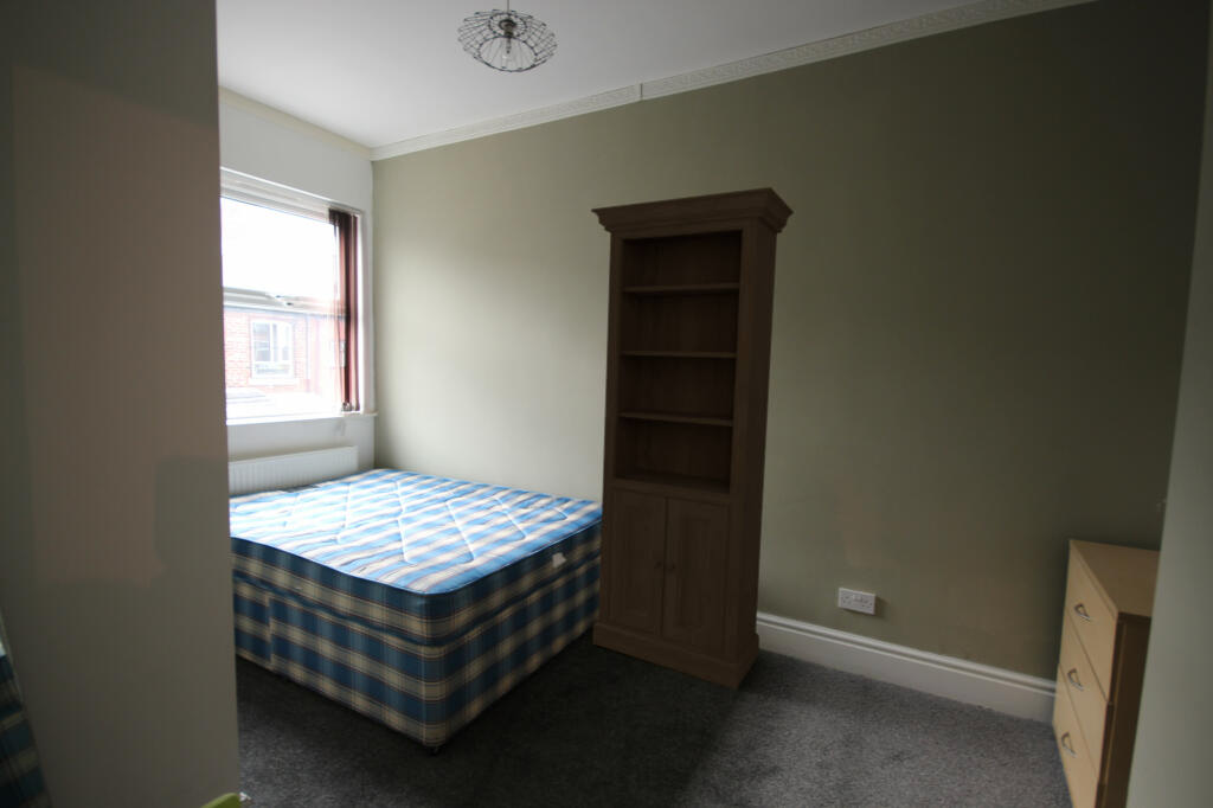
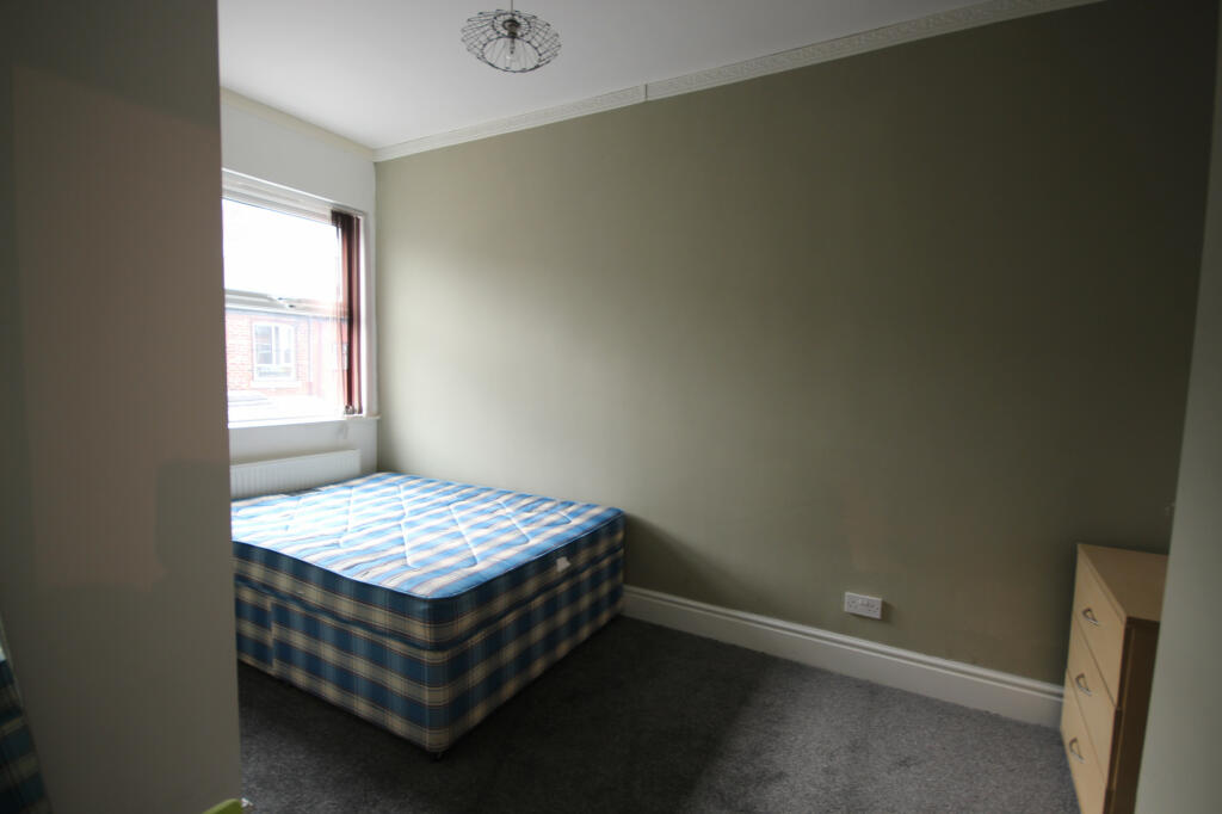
- bookcase (681, 437)
